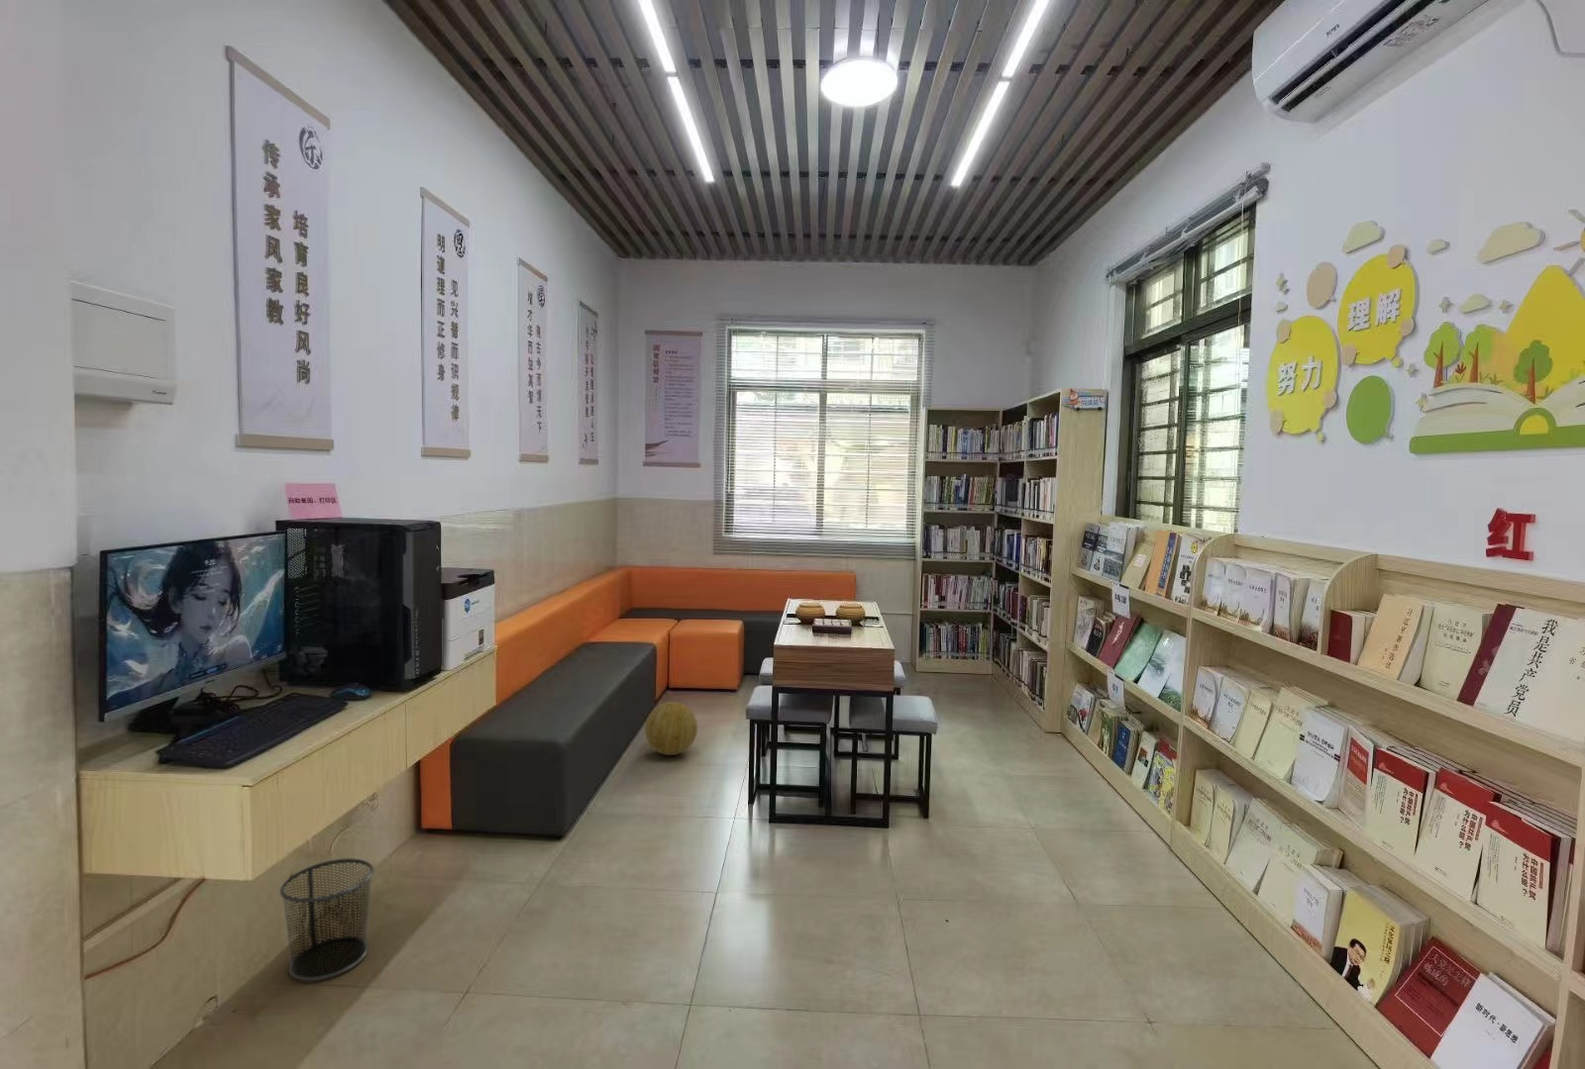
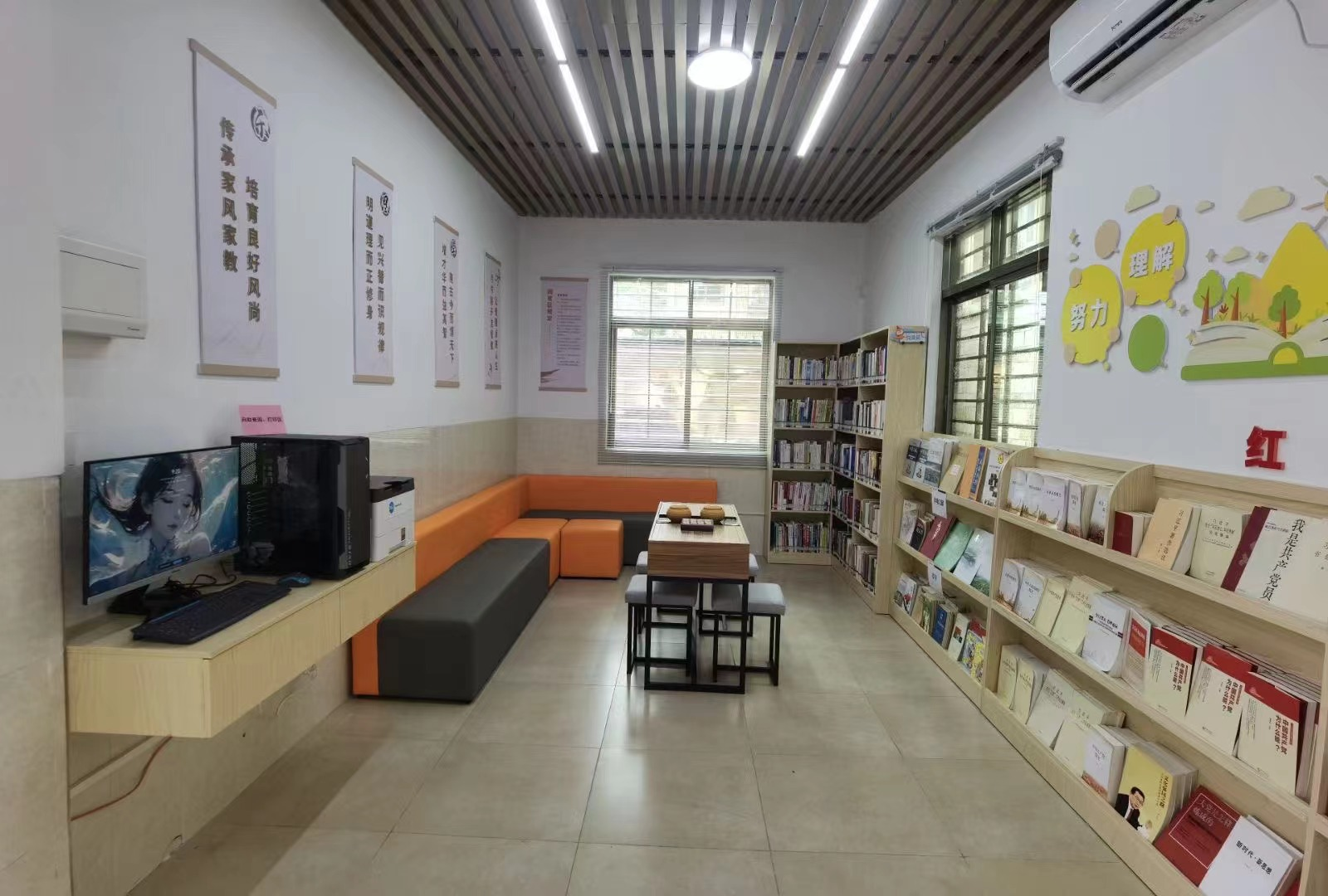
- decorative ball (671, 728)
- waste bin (329, 919)
